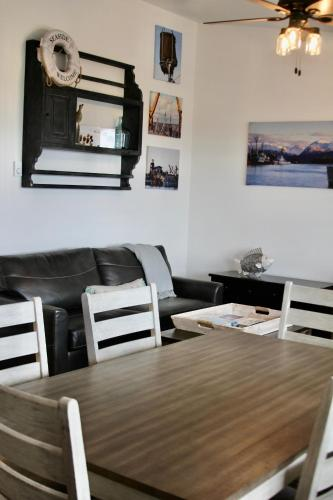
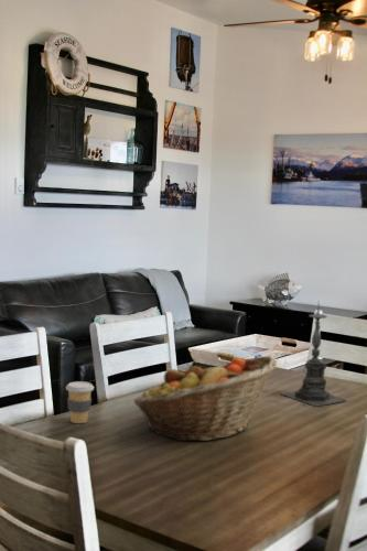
+ candle holder (316, 349)
+ coffee cup (79, 402)
+ fruit basket (207, 391)
